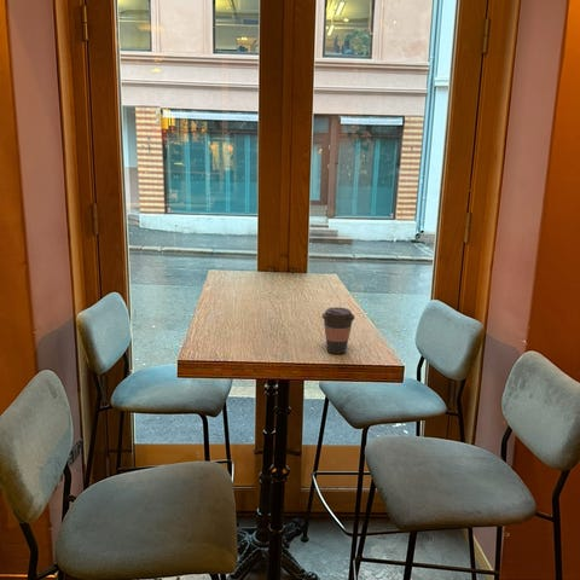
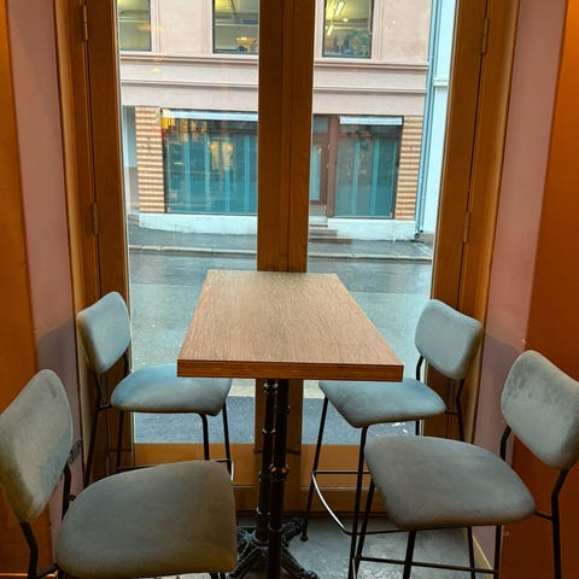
- coffee cup (337, 330)
